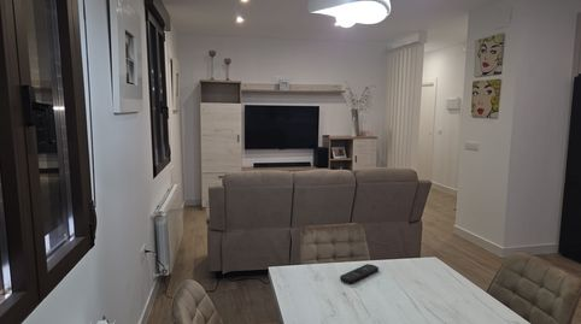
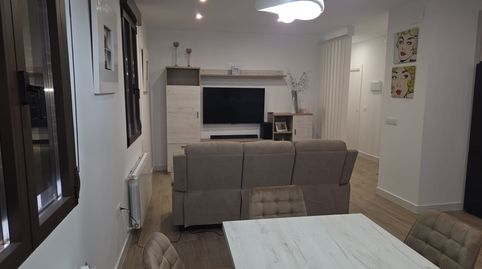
- remote control (359, 272)
